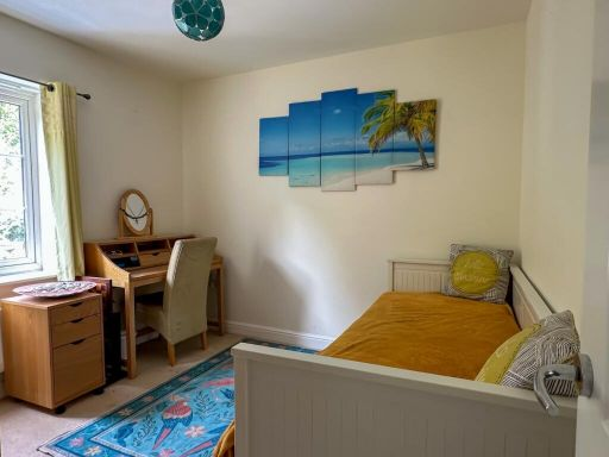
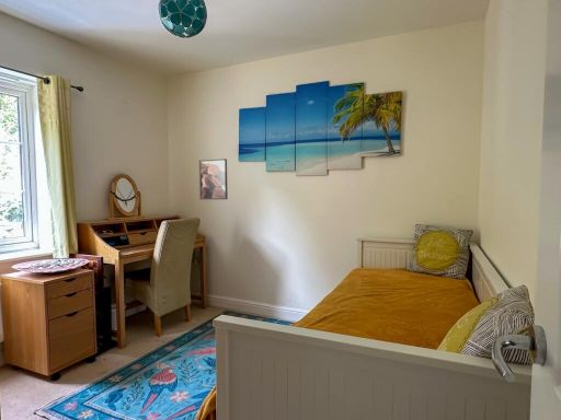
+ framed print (213, 179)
